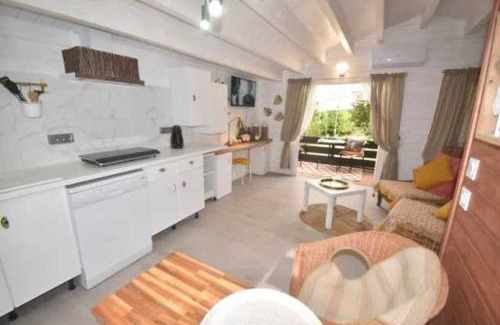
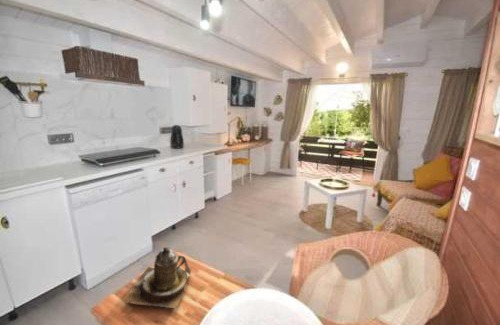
+ teapot (159, 268)
